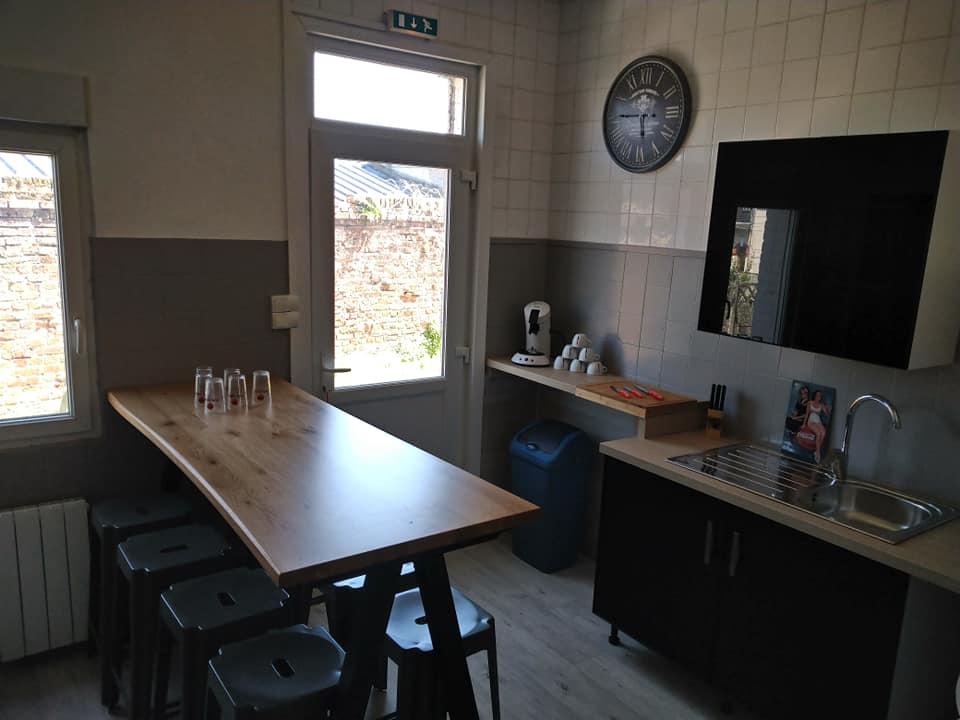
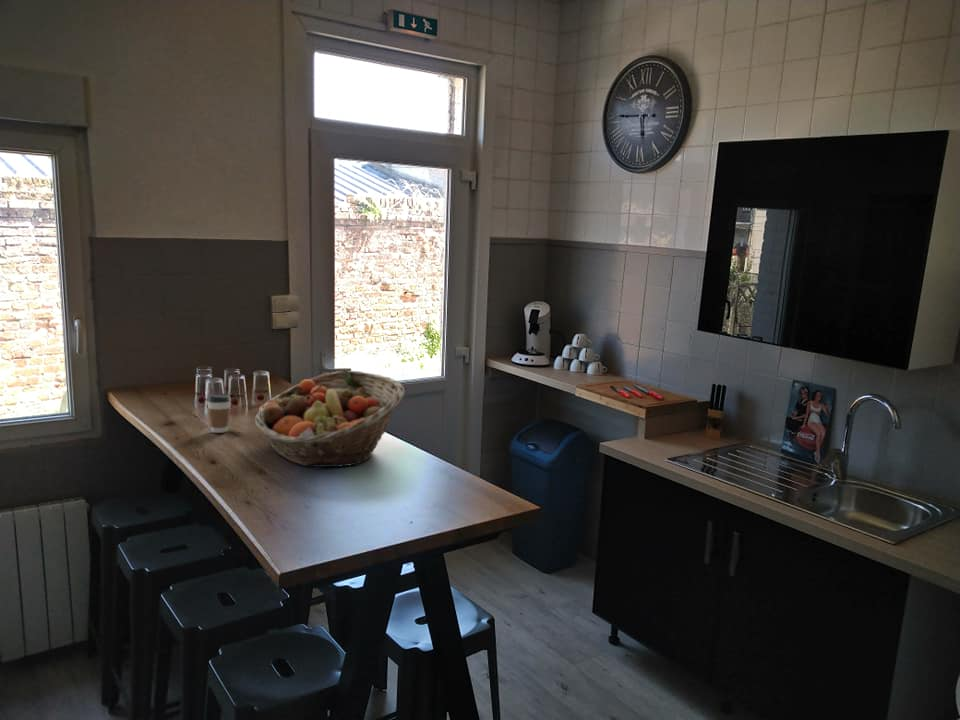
+ coffee cup (219, 413)
+ fruit basket (329, 415)
